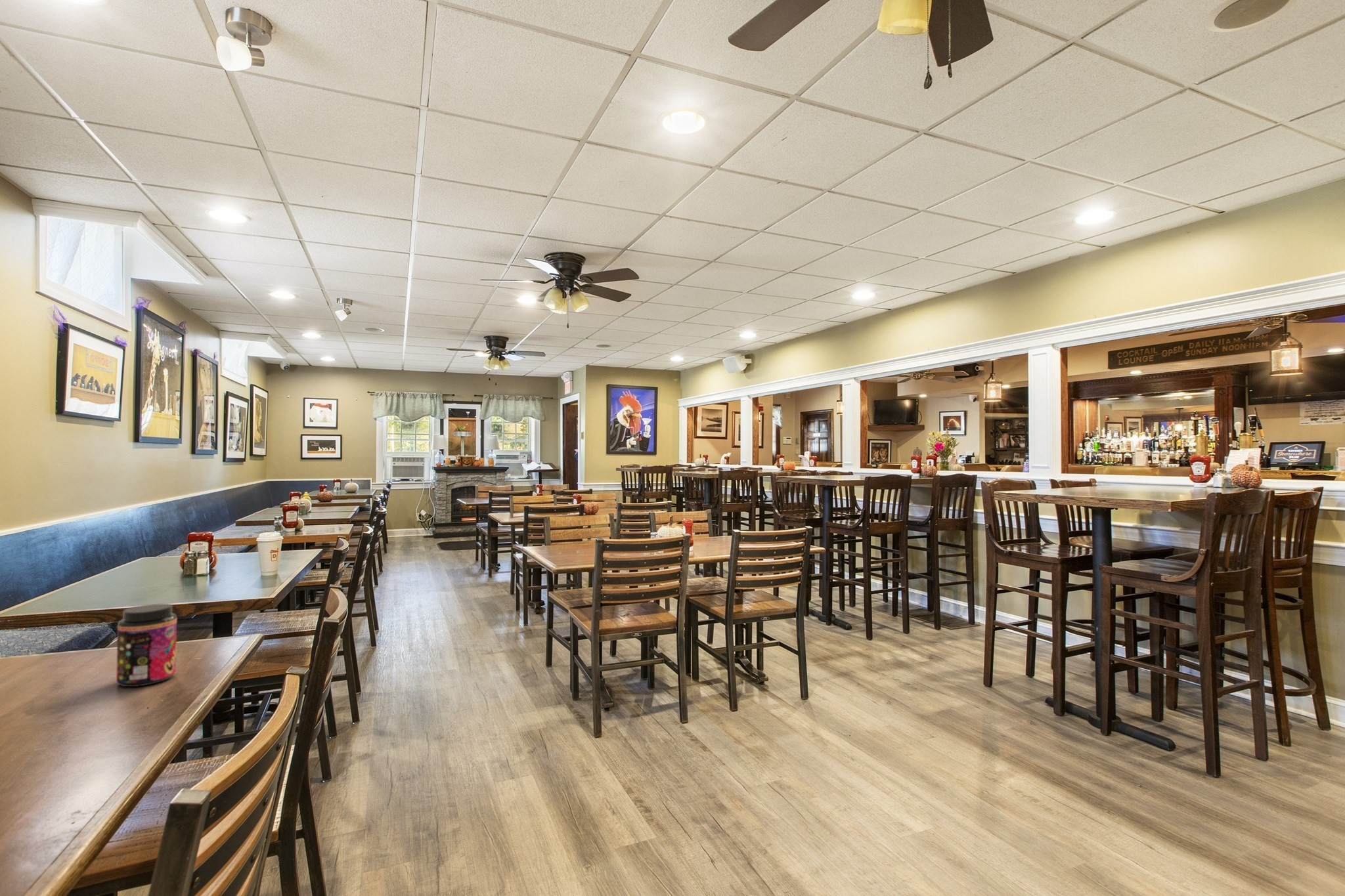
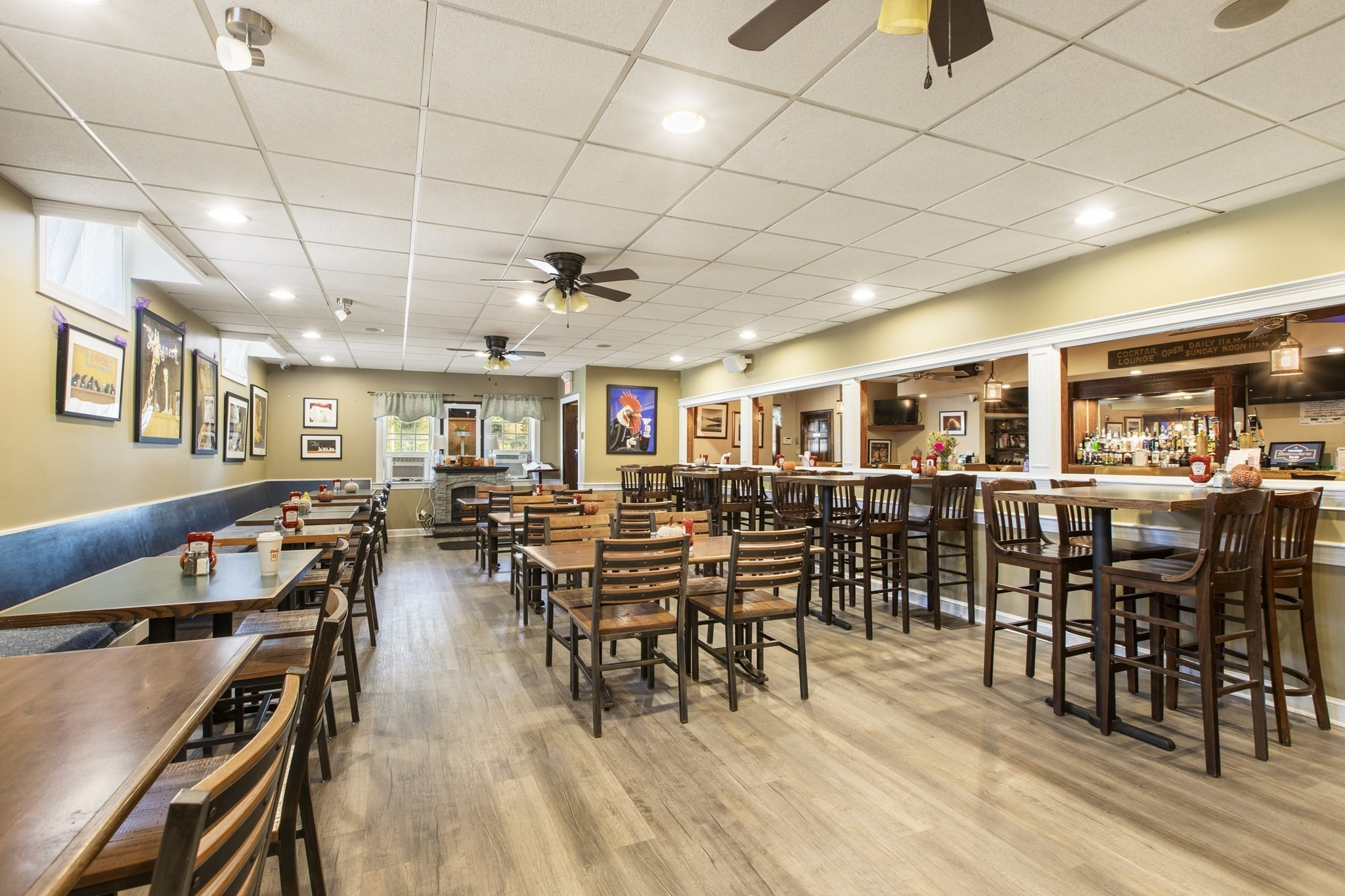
- jar (147, 643)
